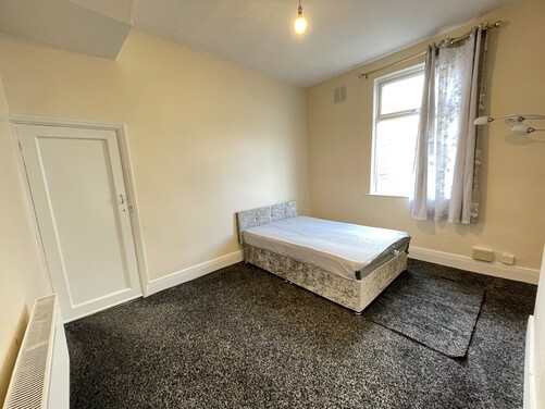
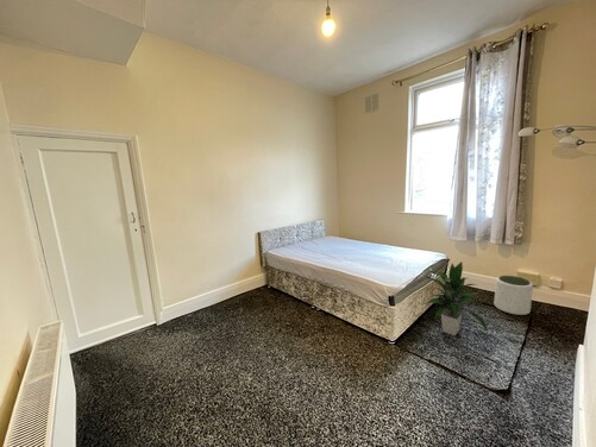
+ indoor plant (453, 300)
+ plant pot (512, 294)
